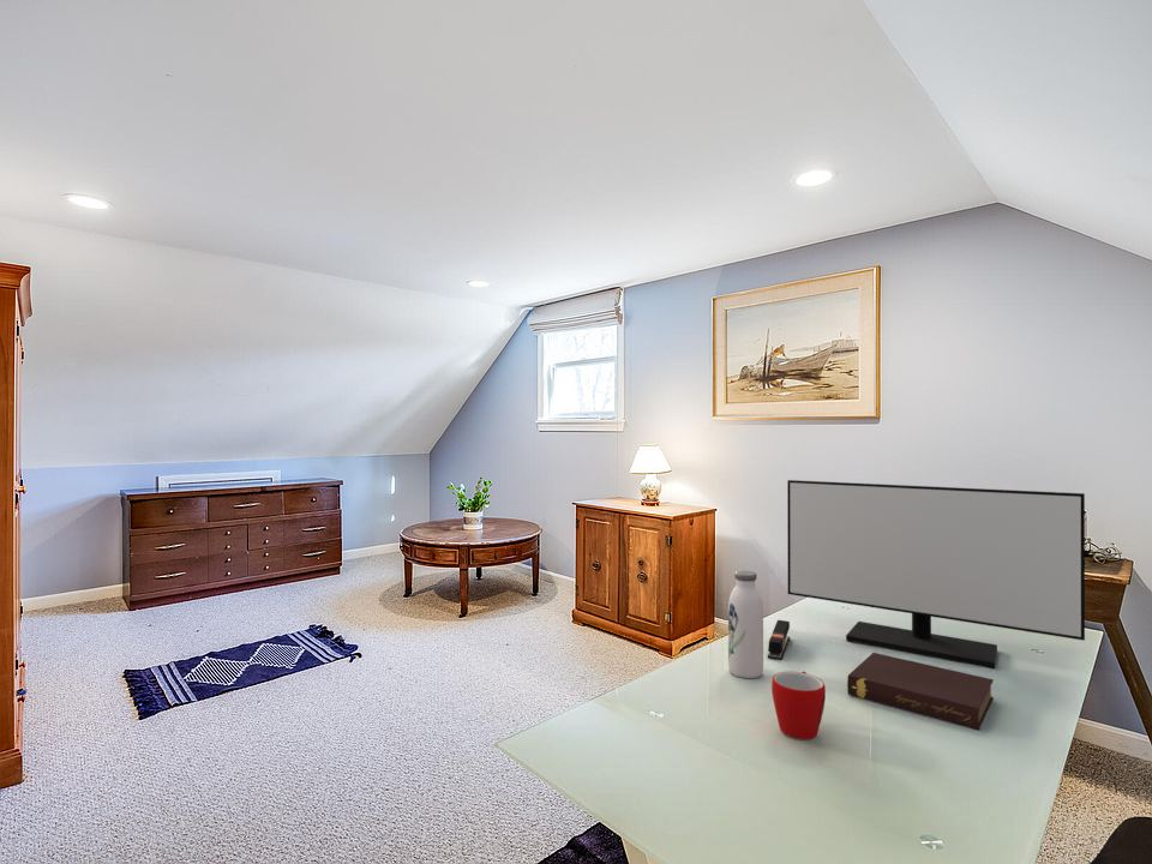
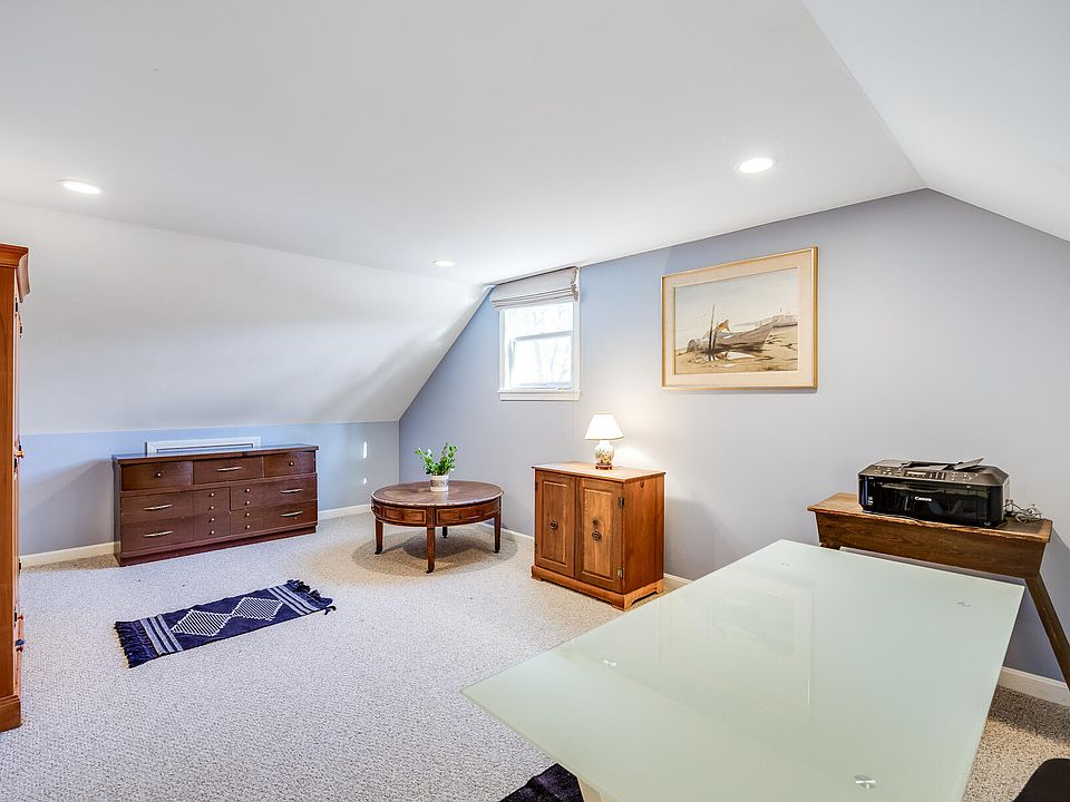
- stapler (779, 638)
- book (919, 686)
- water bottle (745, 622)
- monitor (919, 565)
- mug (799, 702)
